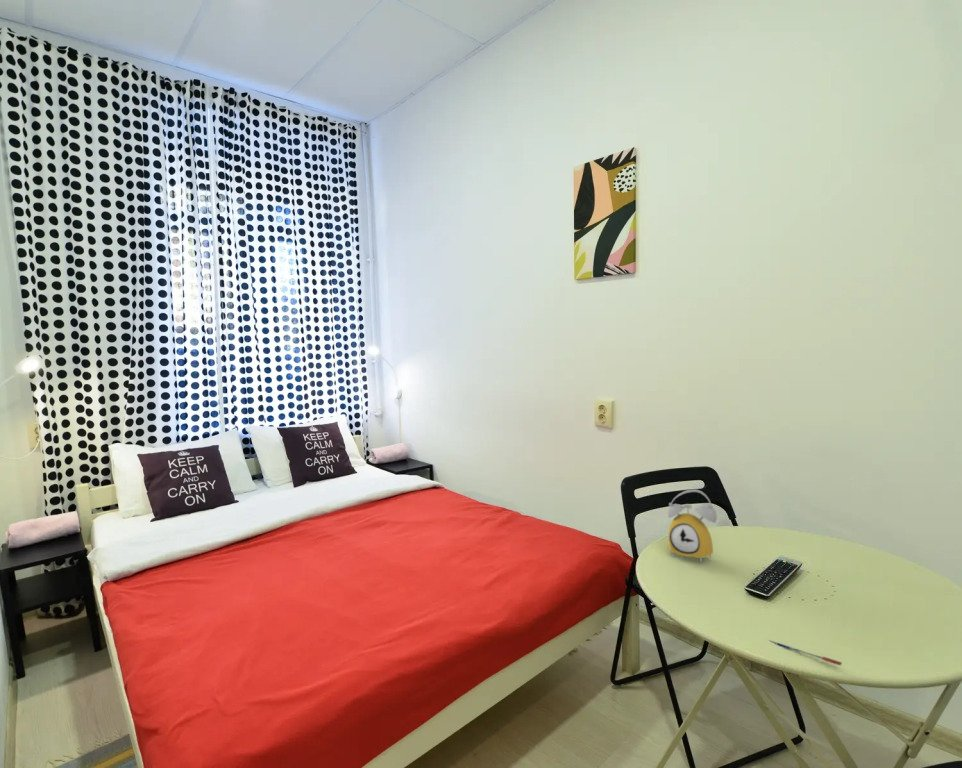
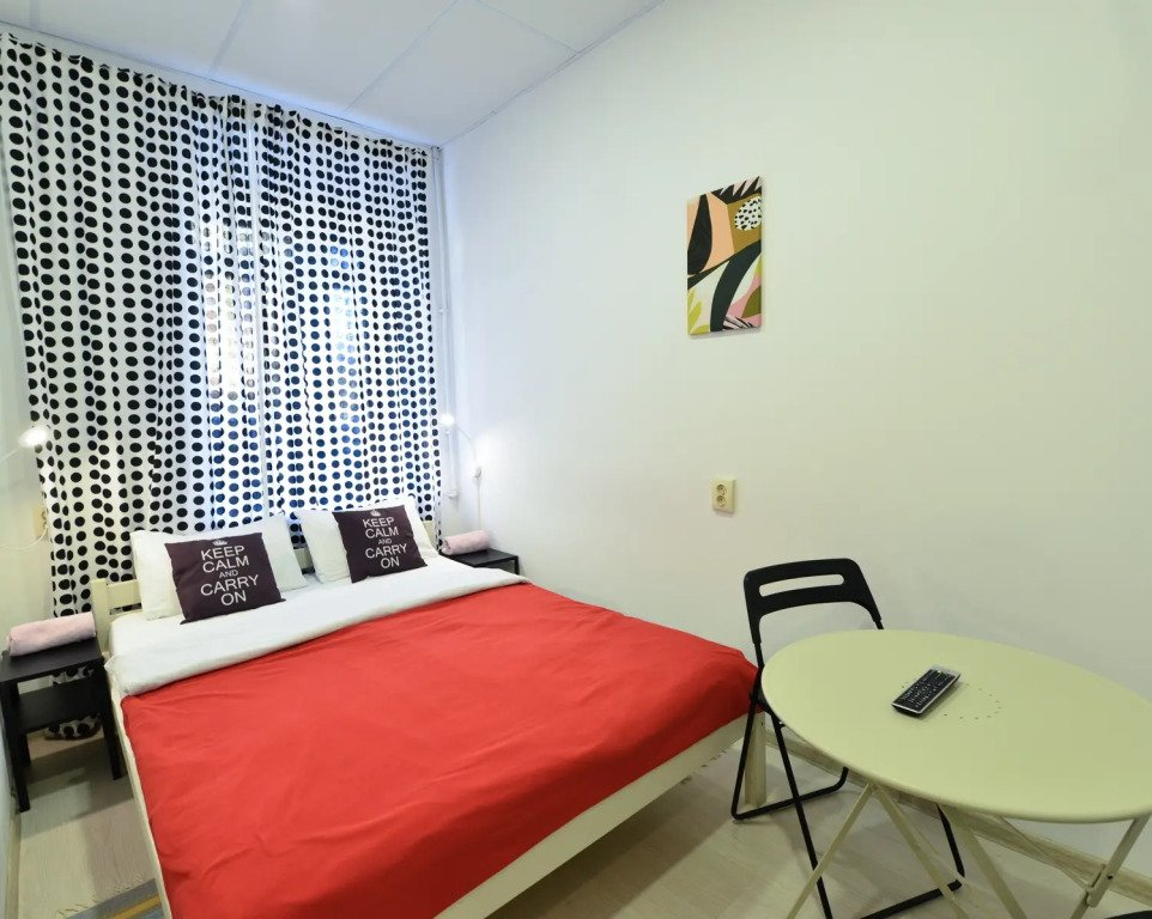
- alarm clock (693, 521)
- pen (801, 650)
